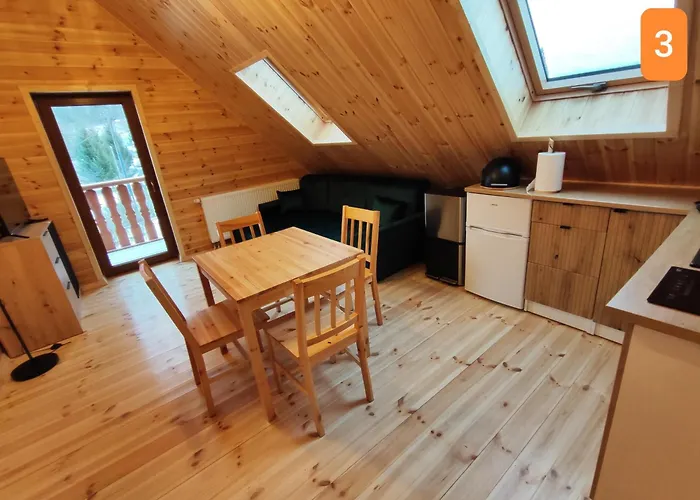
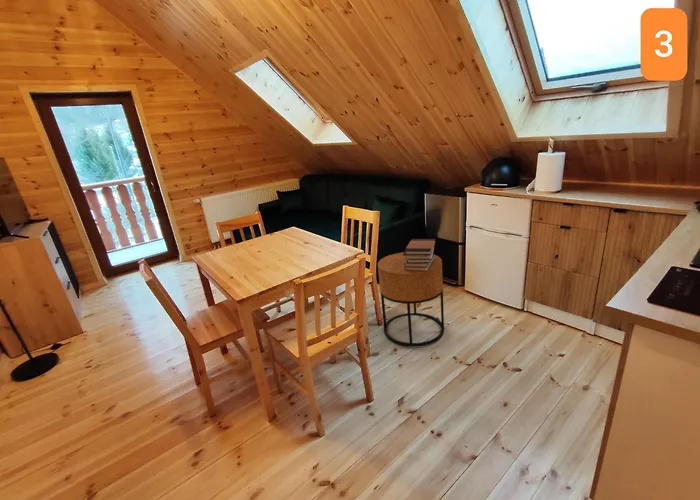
+ book stack (420, 253)
+ side table (411, 296)
